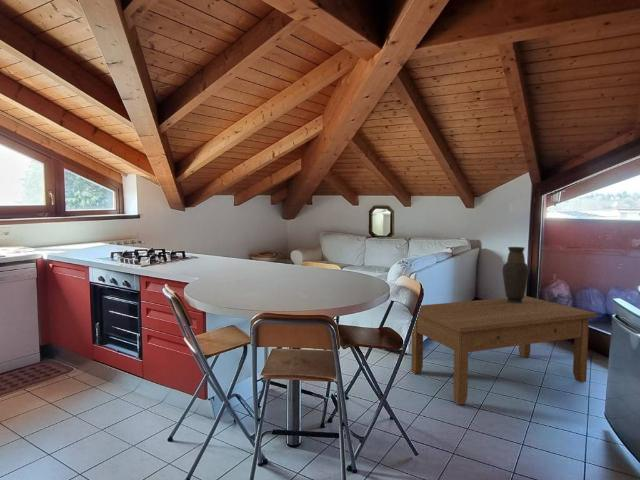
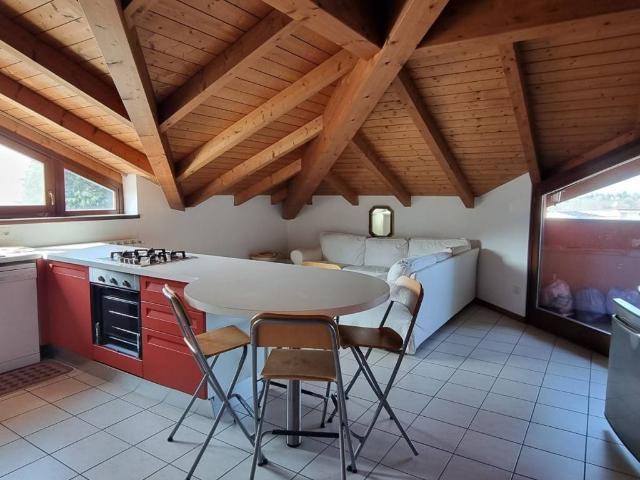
- vase (515, 274)
- coffee table (497, 343)
